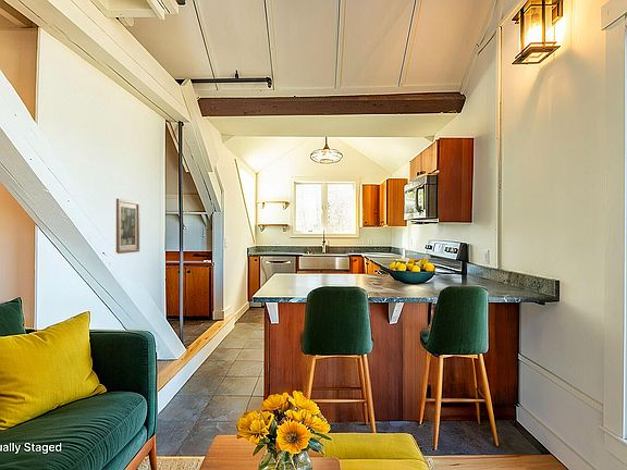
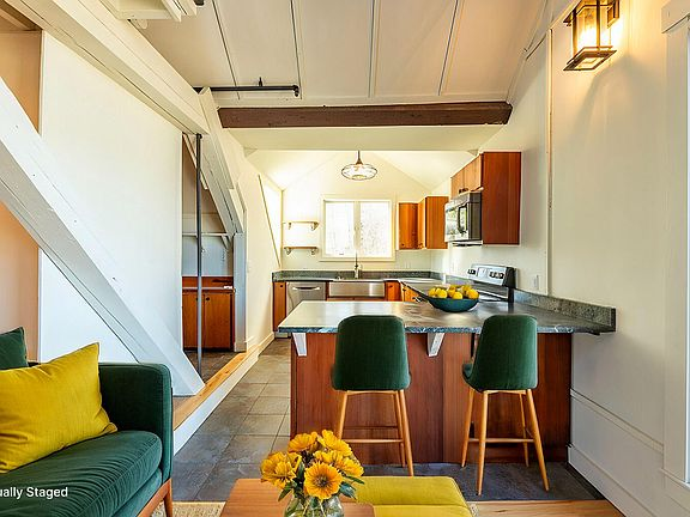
- wall art (128, 226)
